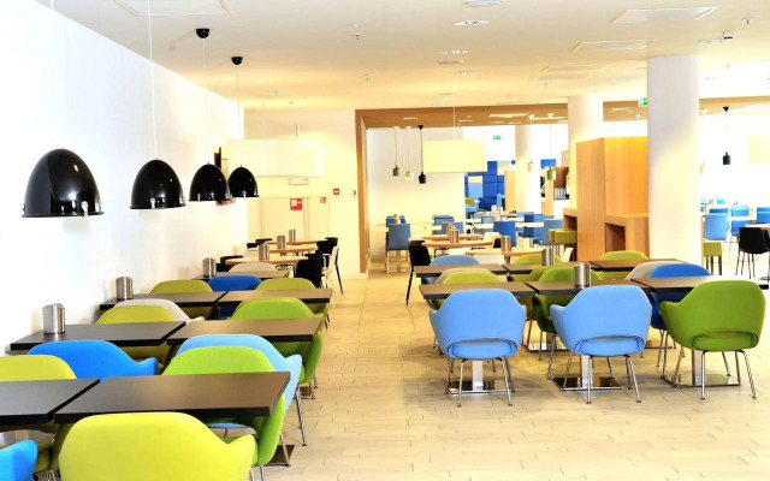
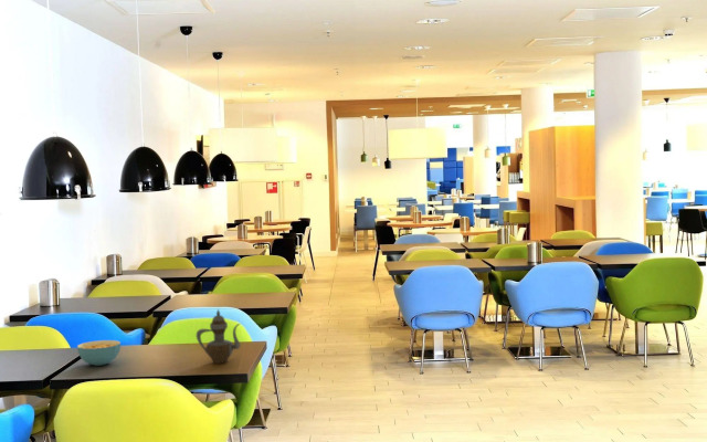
+ teapot (218, 336)
+ cereal bowl (99, 354)
